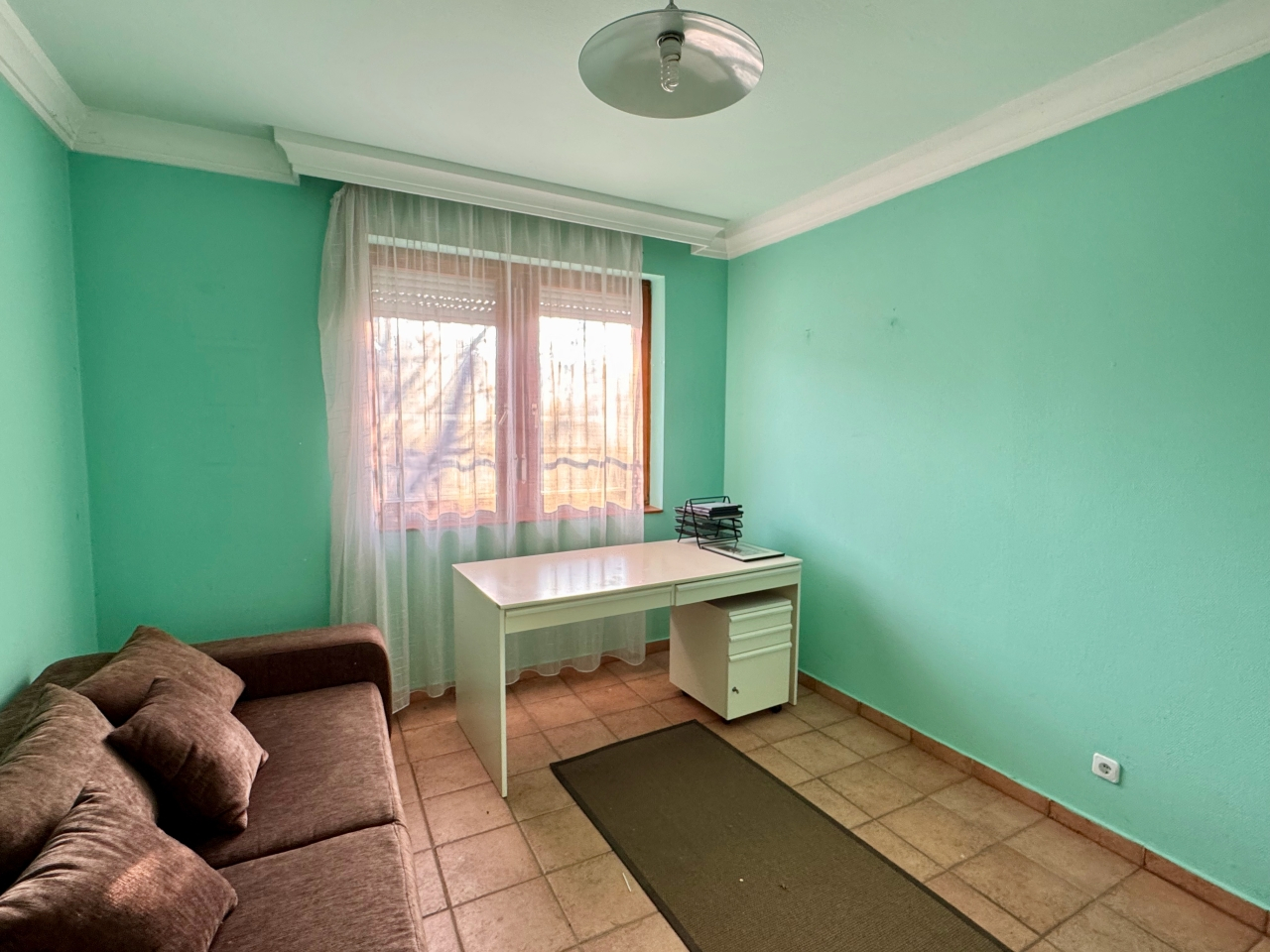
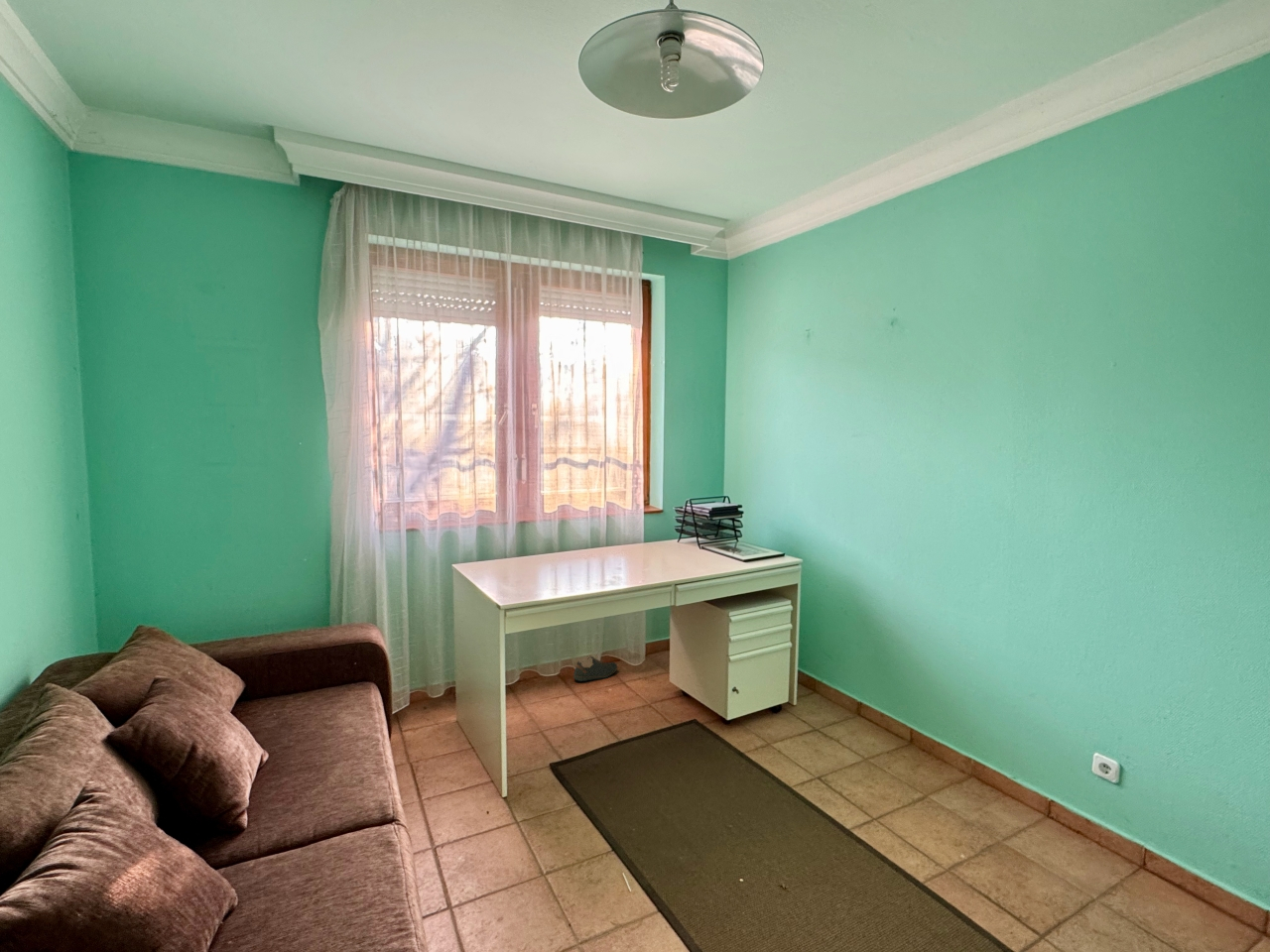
+ shoe (595, 666)
